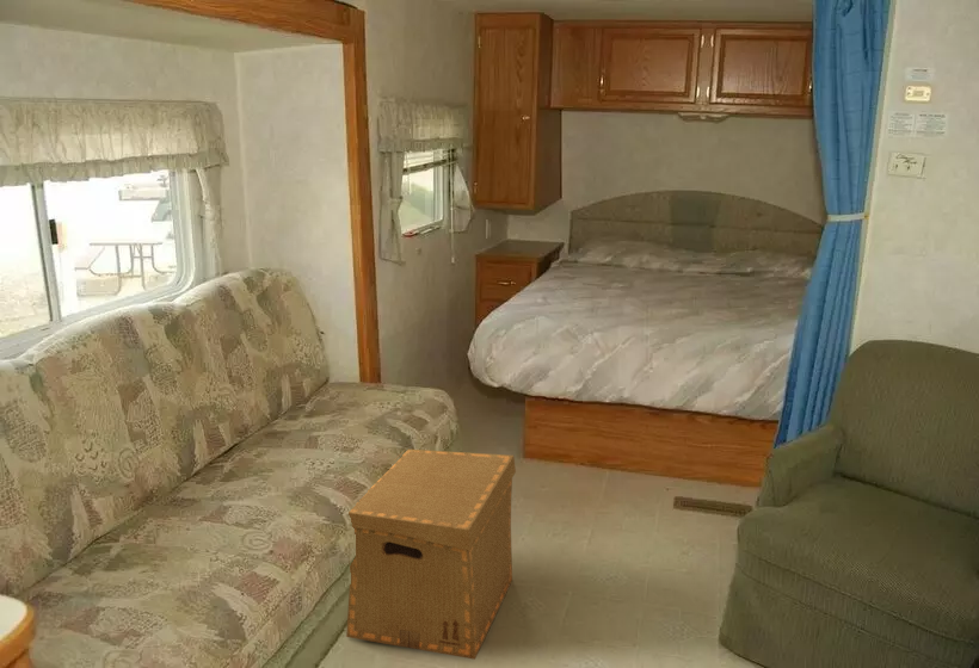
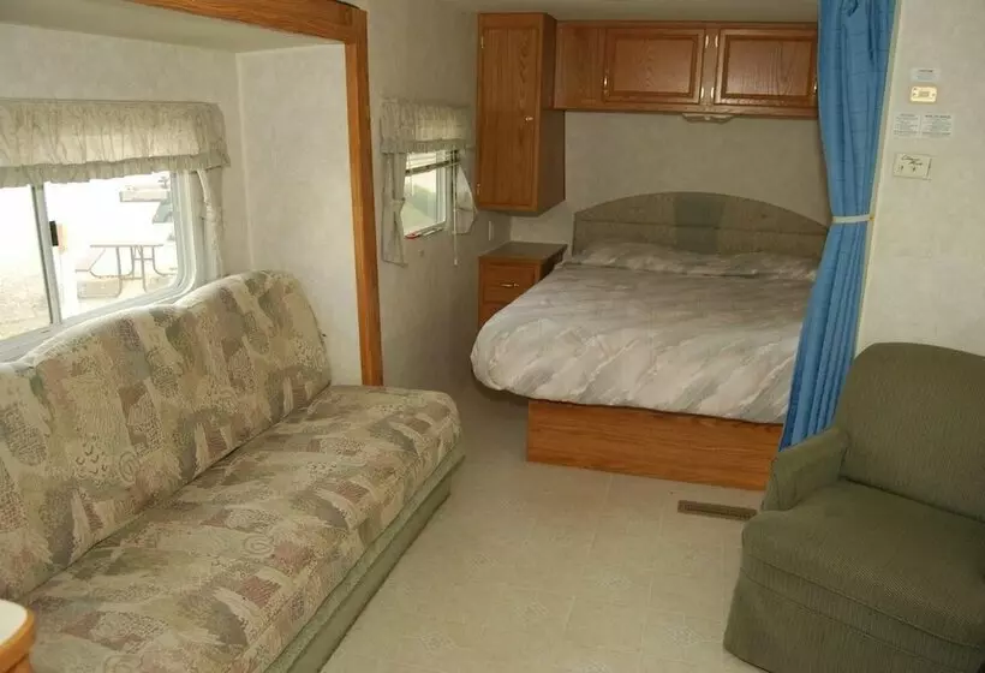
- cardboard box (433, 542)
